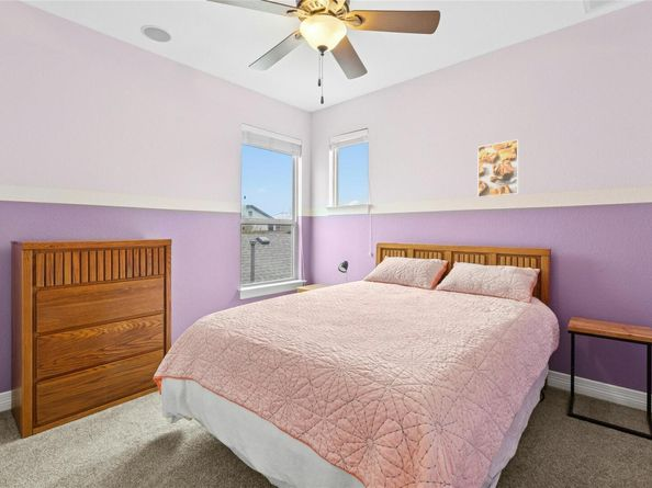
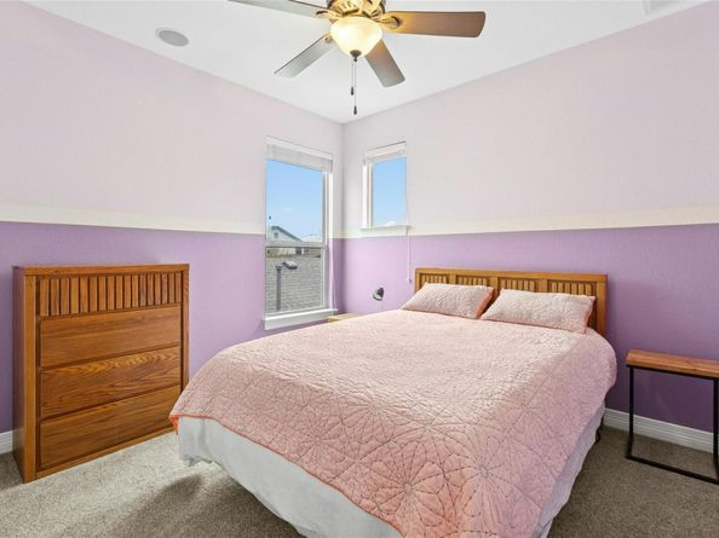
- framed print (497, 169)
